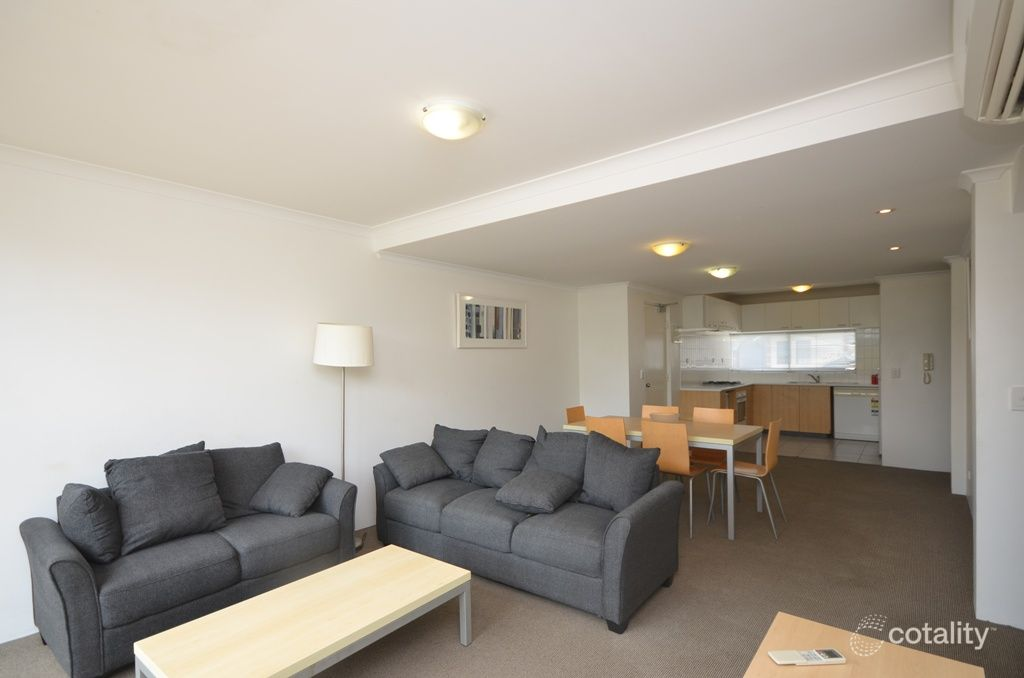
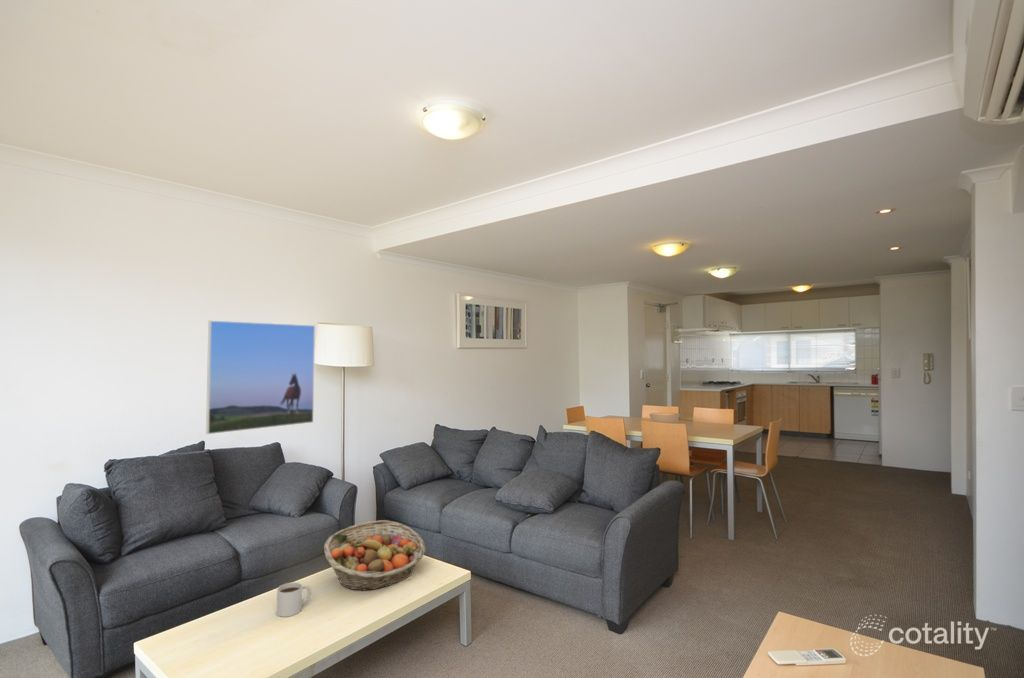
+ mug (294, 597)
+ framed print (264, 375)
+ fruit basket (375, 554)
